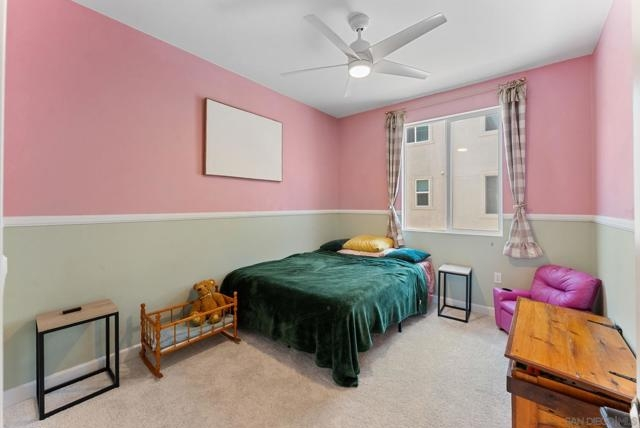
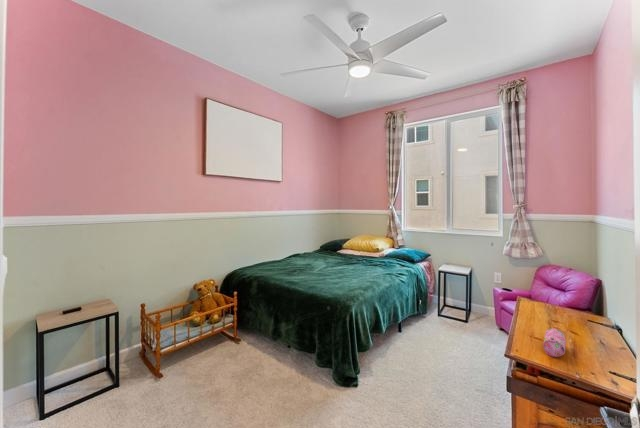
+ pencil case (554, 341)
